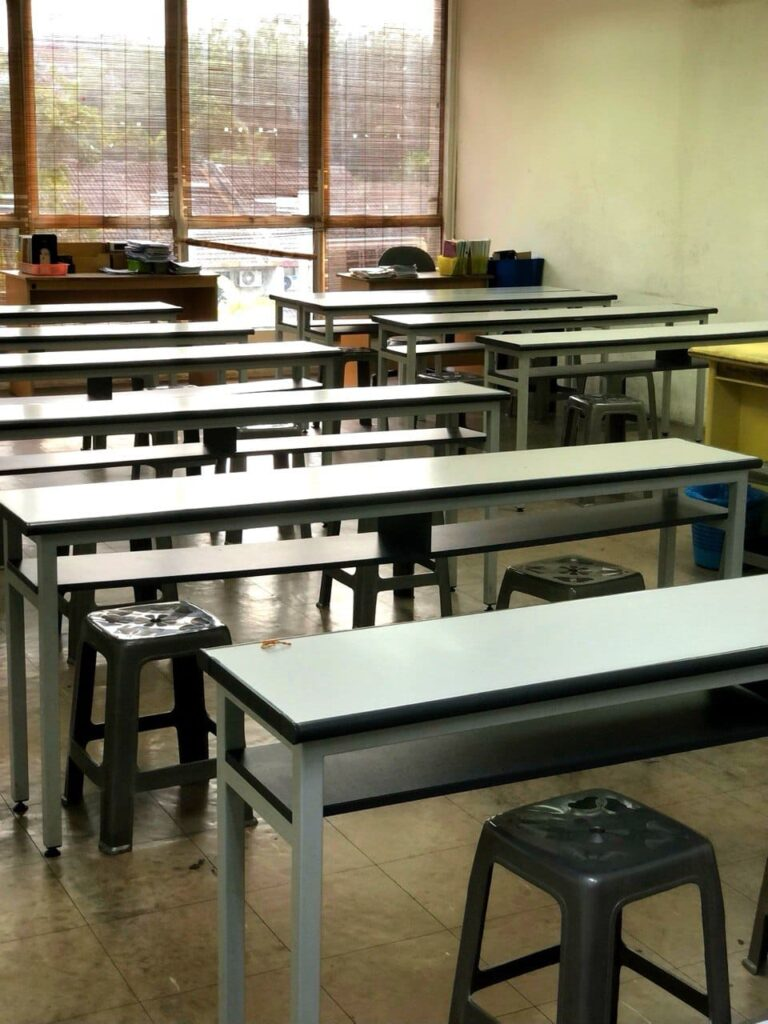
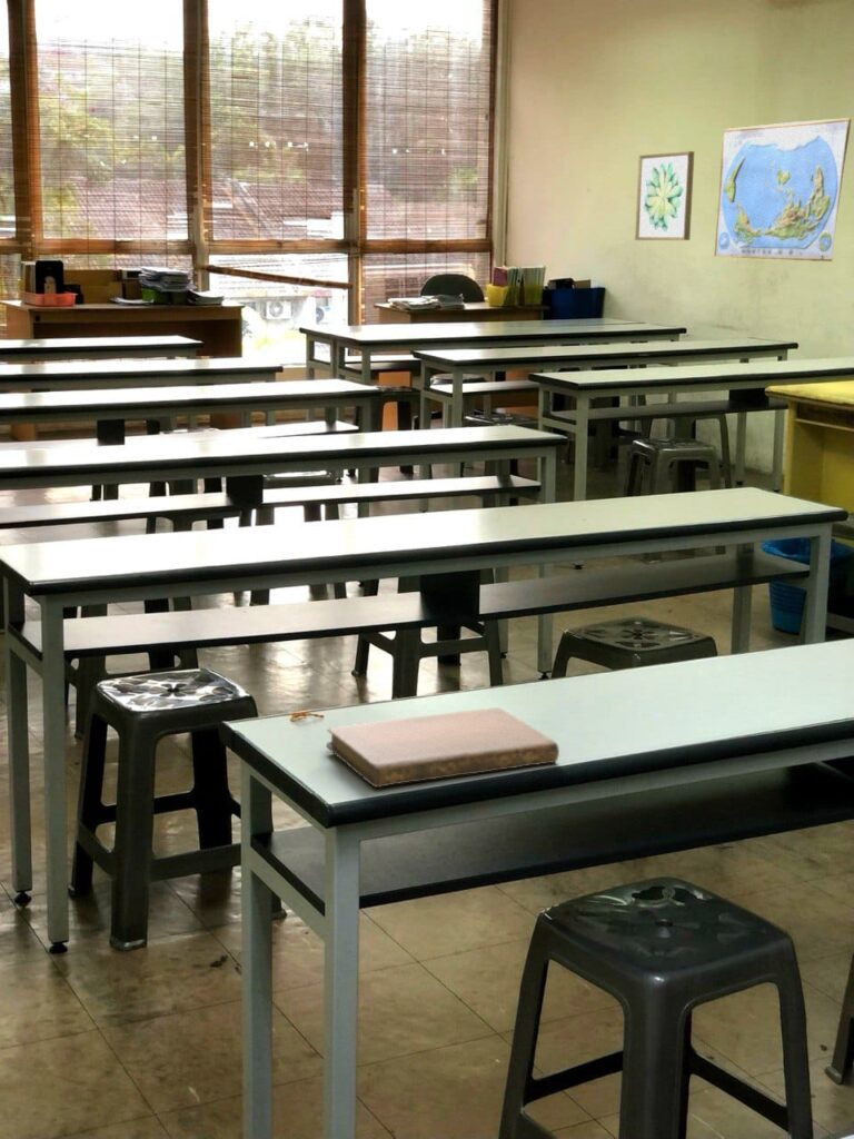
+ notebook (440, 744)
+ world map (777, 191)
+ wall art (664, 197)
